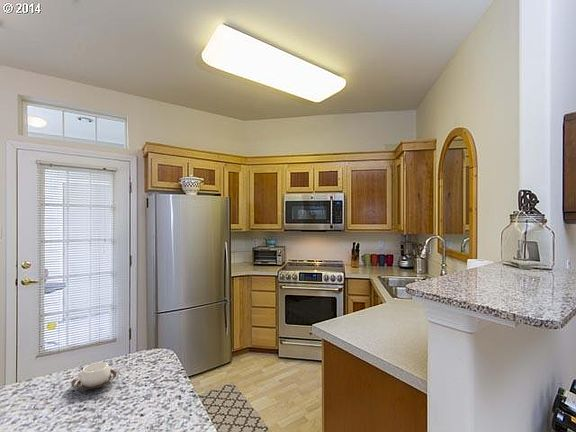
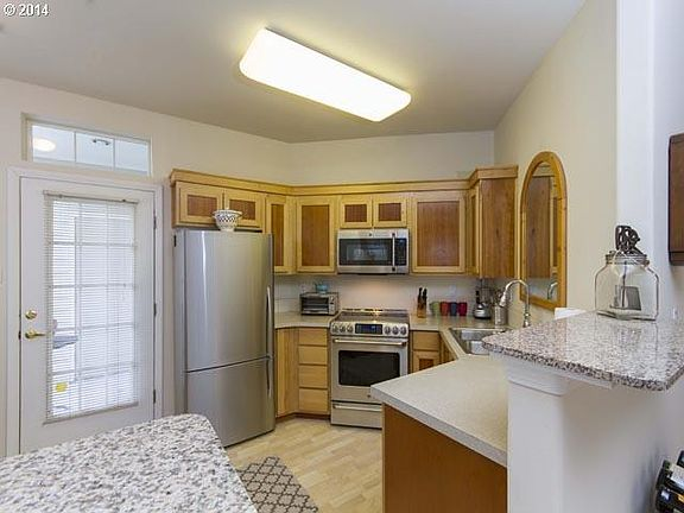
- cup (95, 376)
